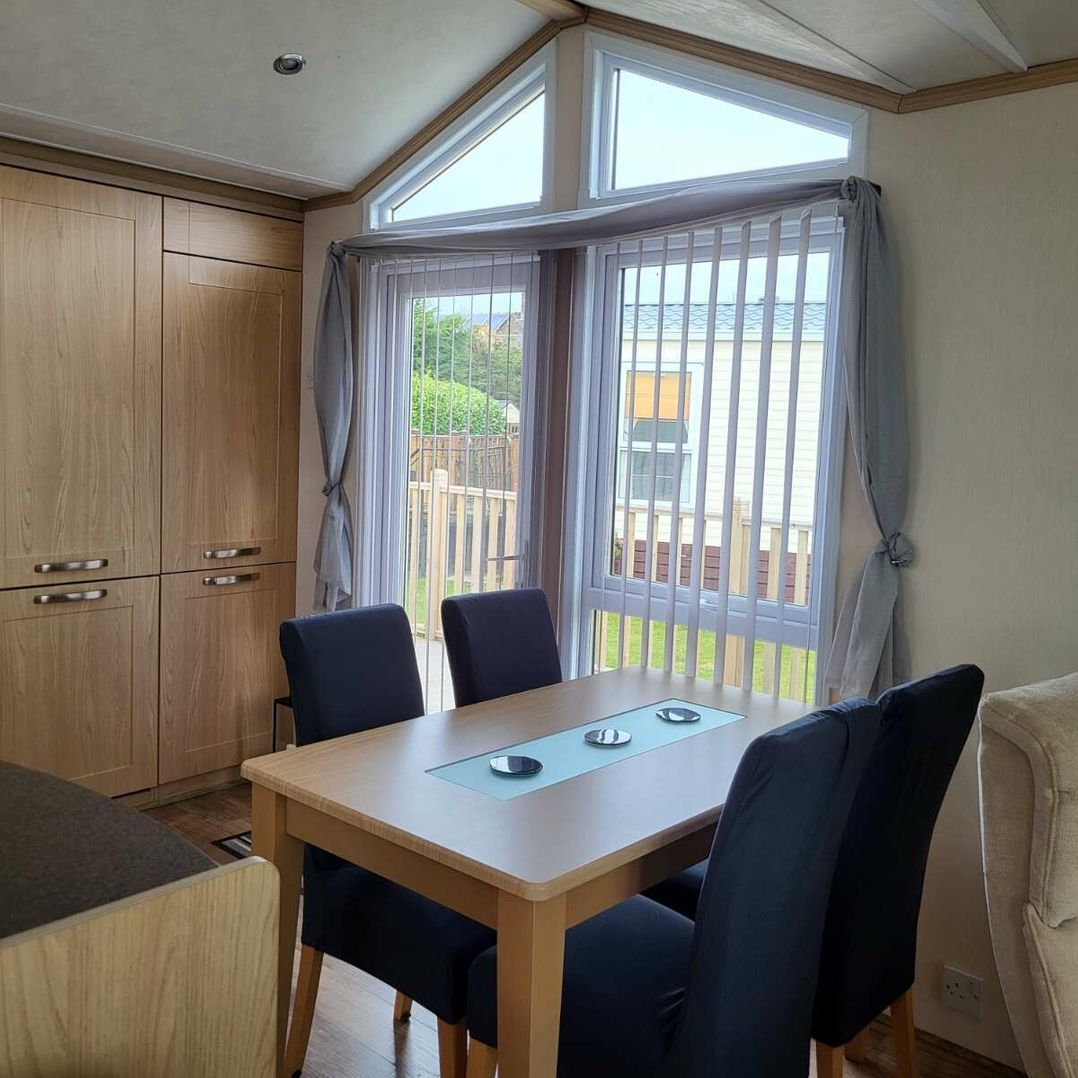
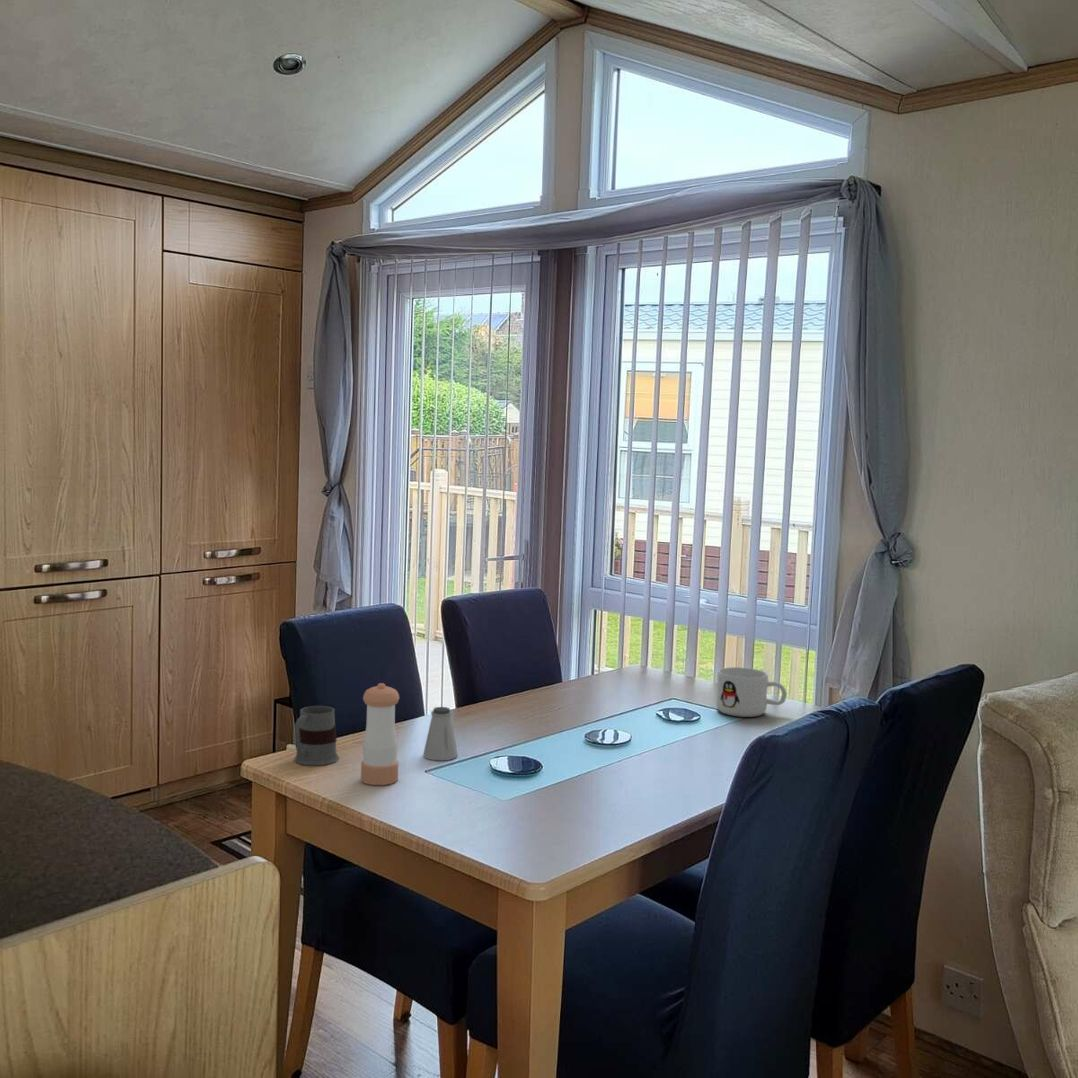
+ pepper shaker (380, 731)
+ saltshaker (441, 732)
+ mug (751, 692)
+ mug (312, 736)
